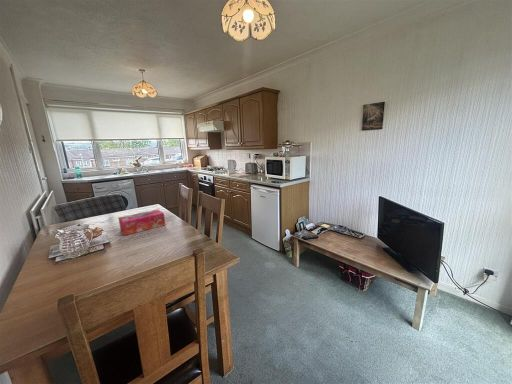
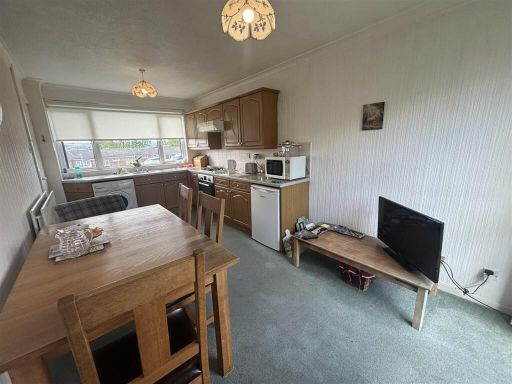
- tissue box (142, 221)
